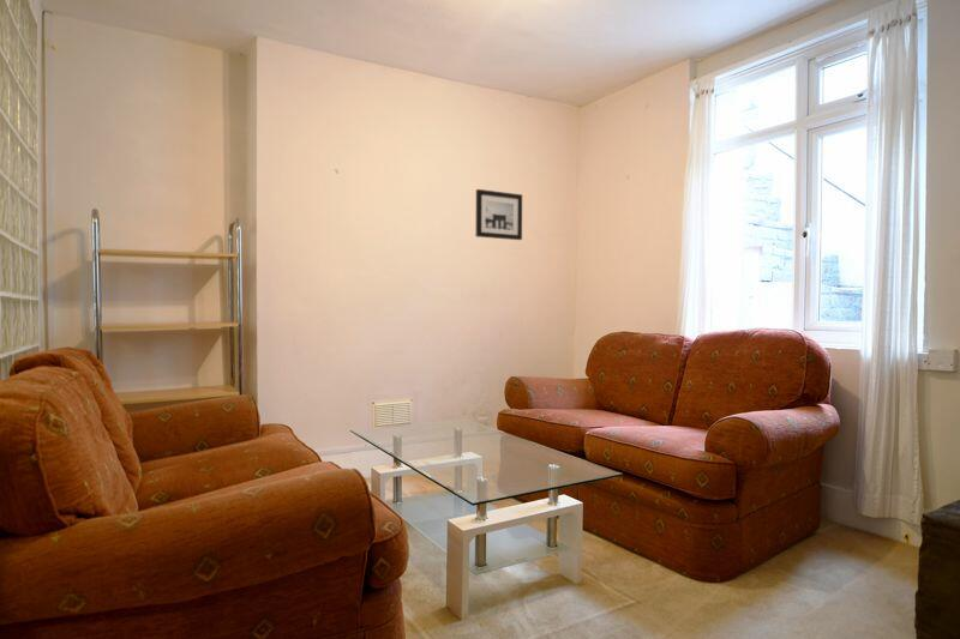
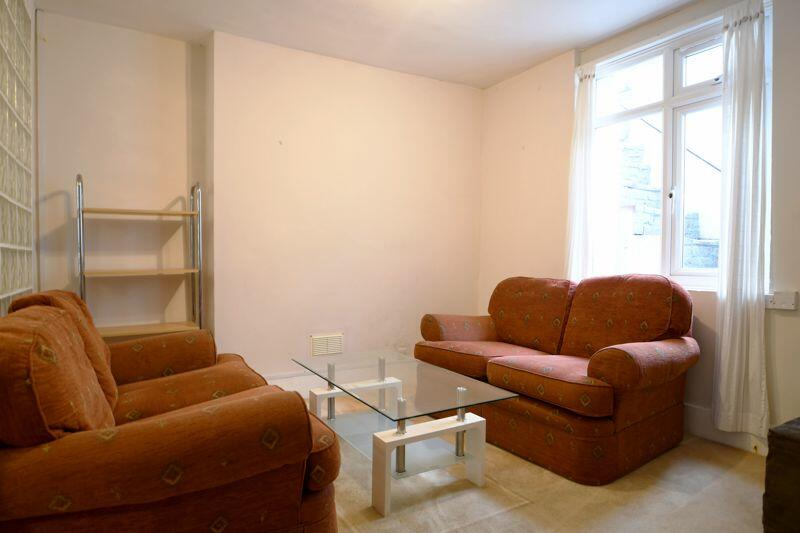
- wall art (499, 215)
